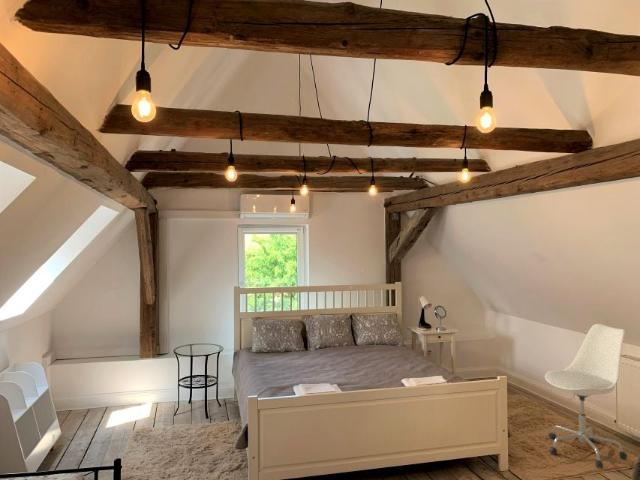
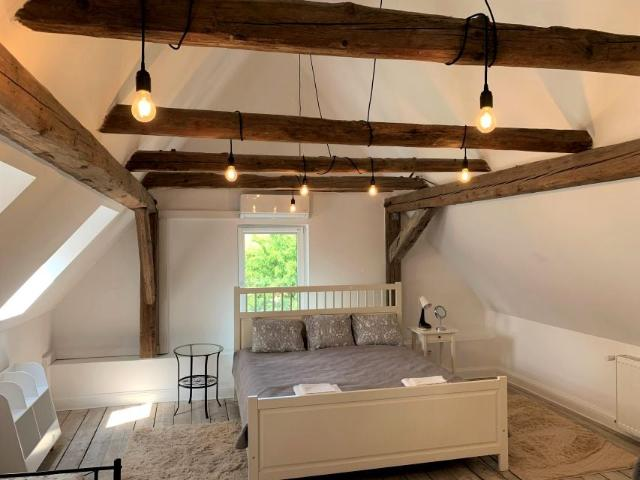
- chair (582, 389)
